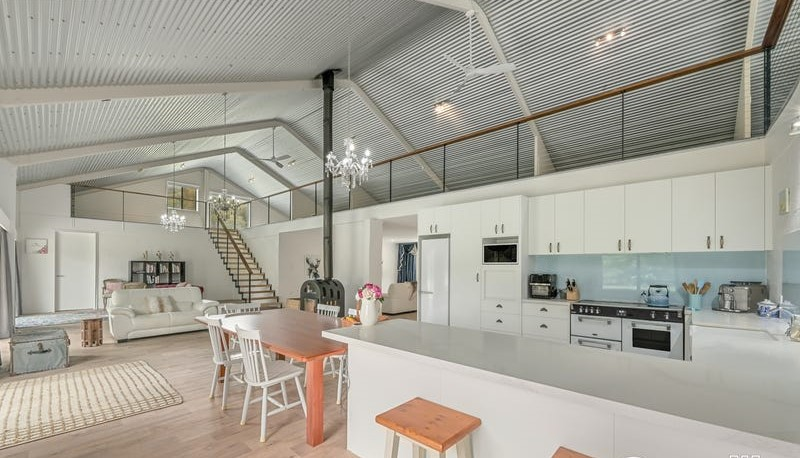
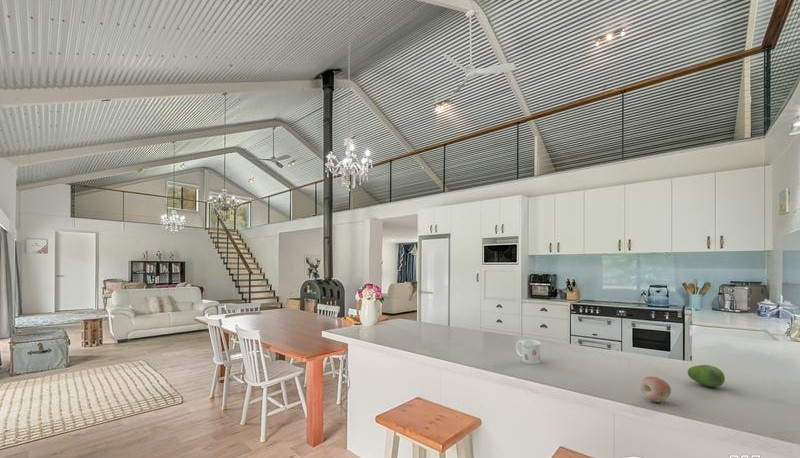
+ fruit (705, 375)
+ fruit (656, 389)
+ mug (527, 350)
